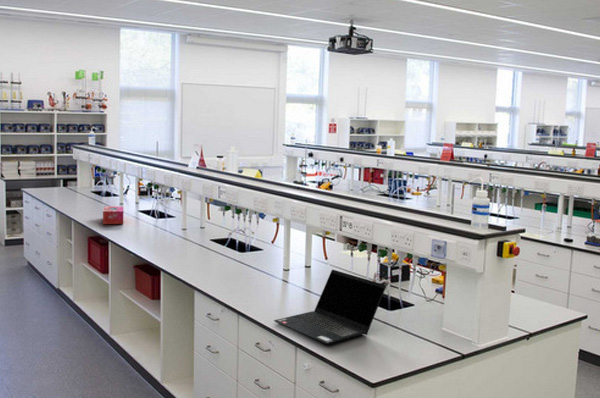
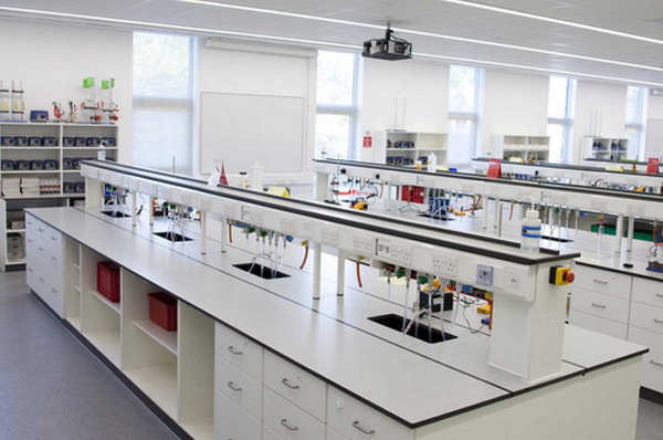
- laptop computer (329, 304)
- tissue box (113, 215)
